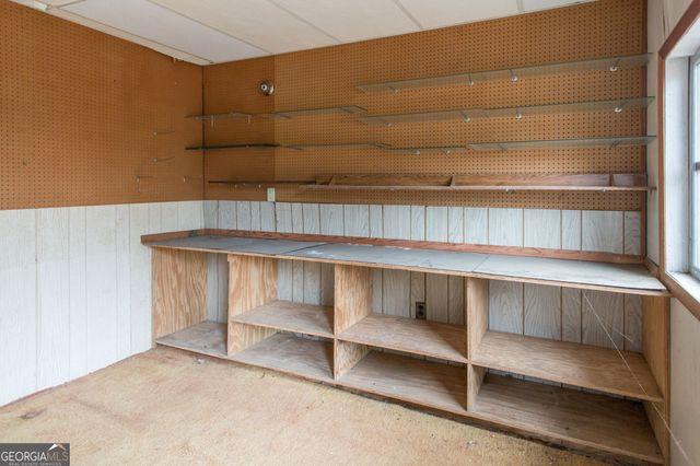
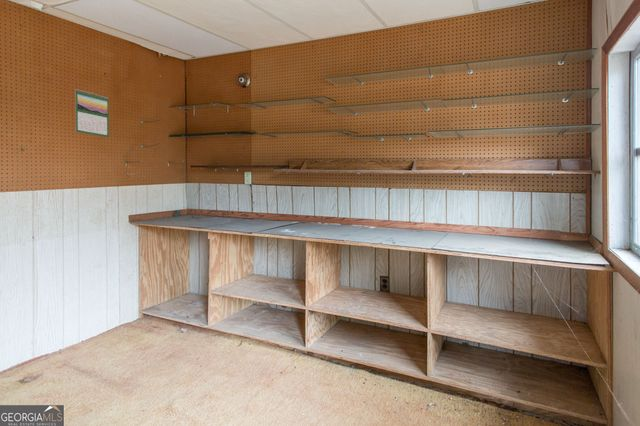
+ calendar (92, 113)
